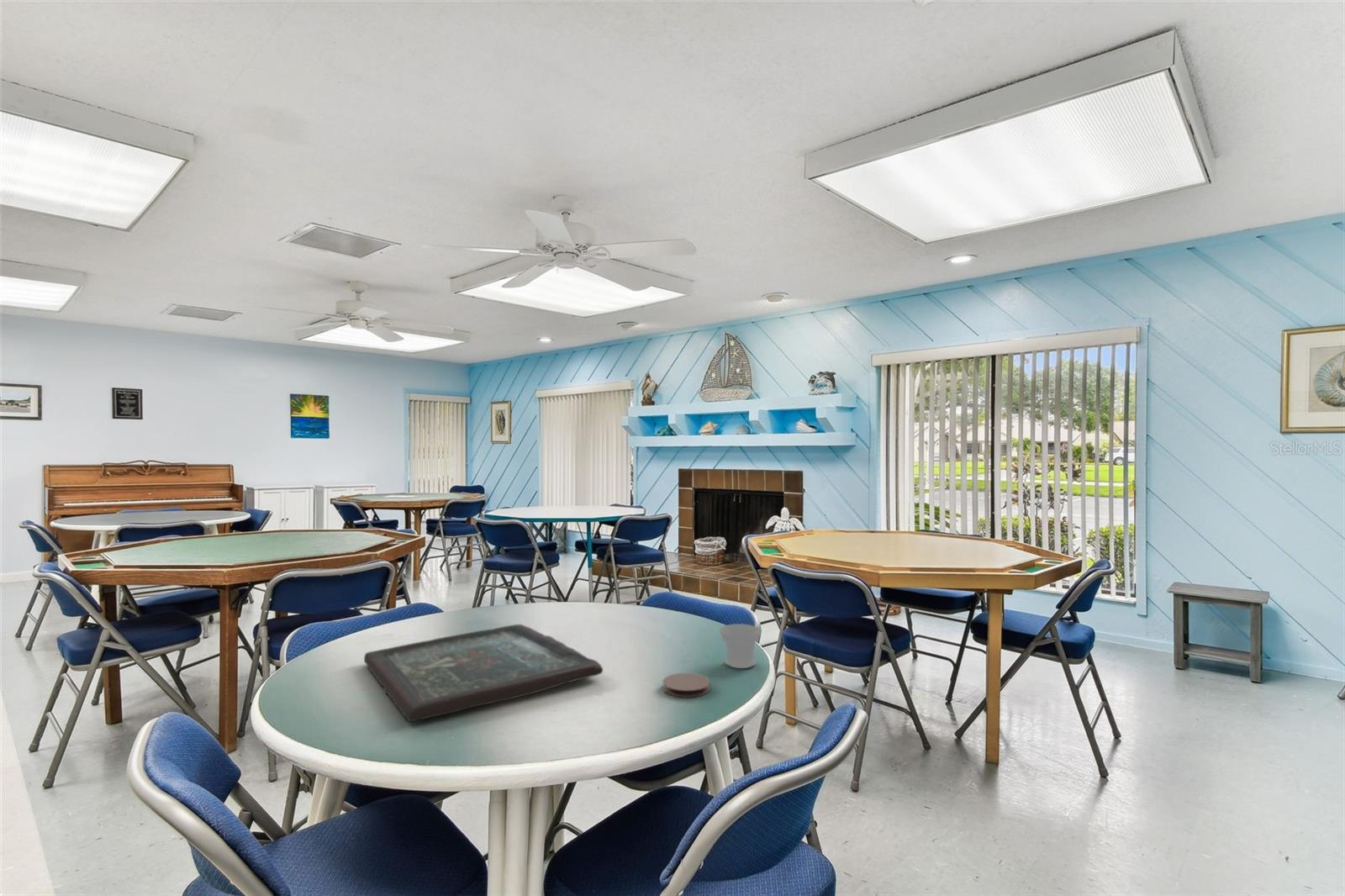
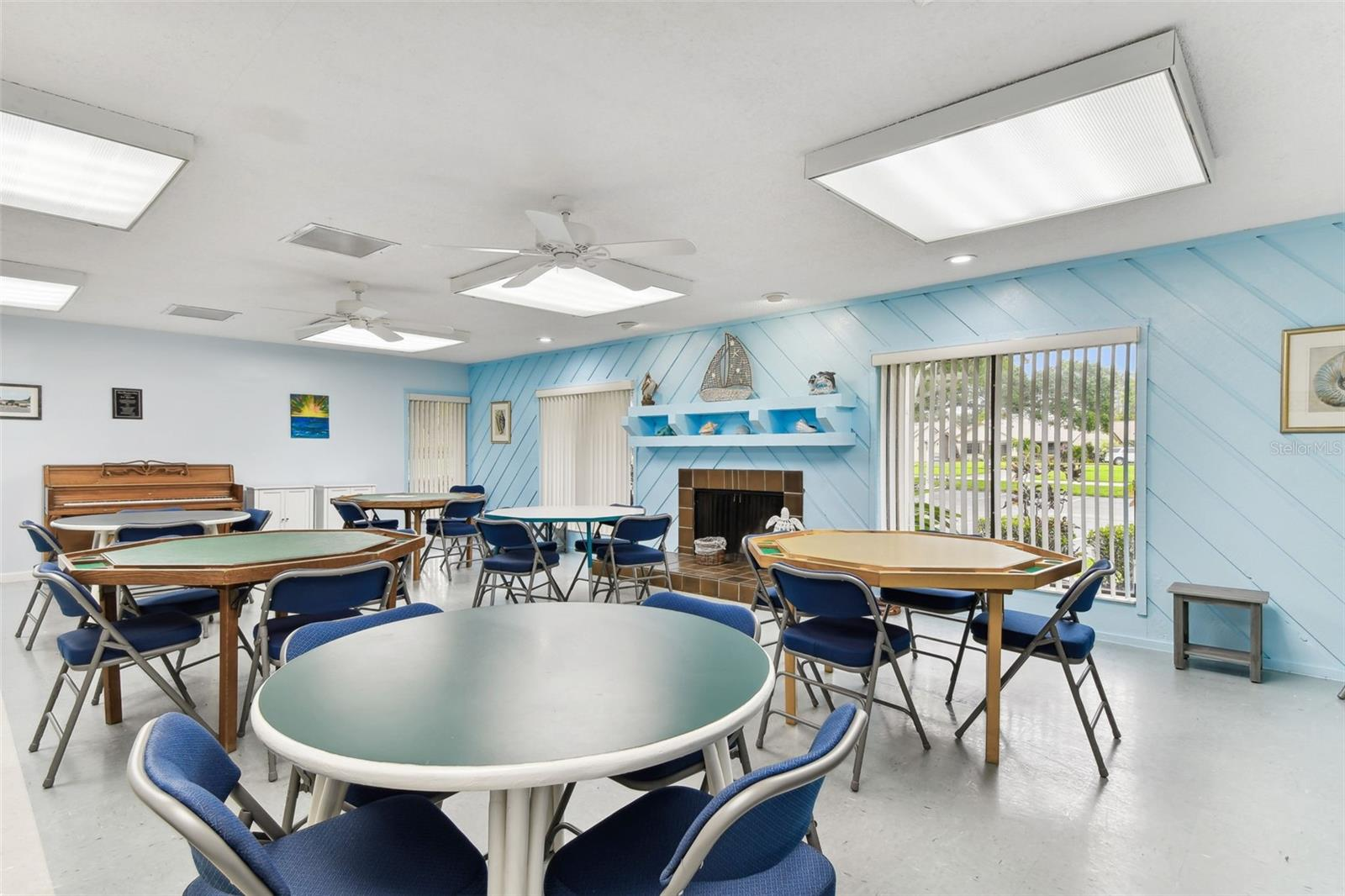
- board game (478, 662)
- coaster (686, 684)
- cup (740, 646)
